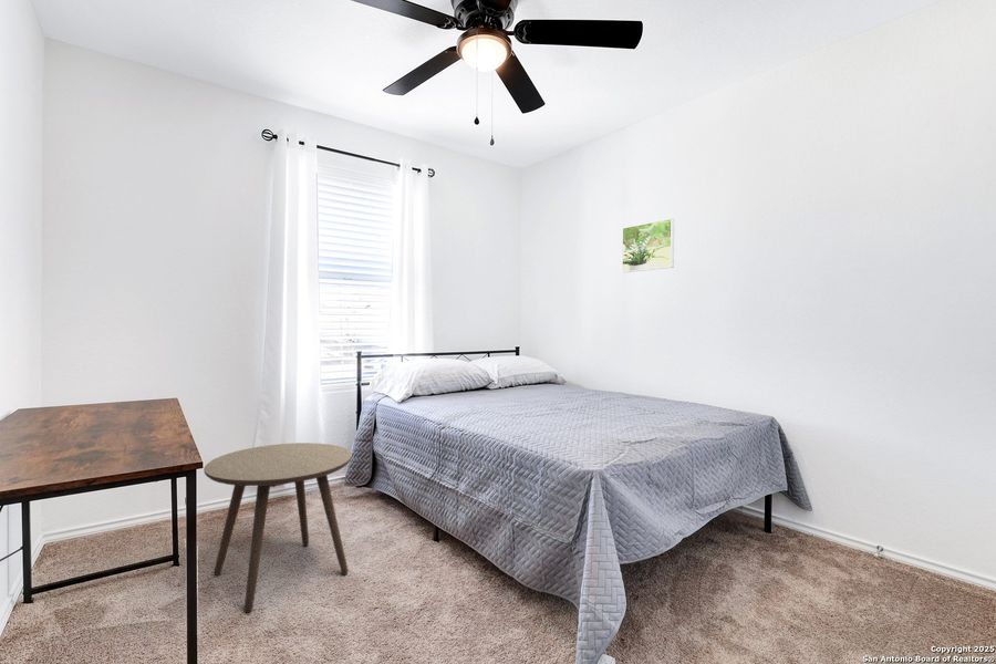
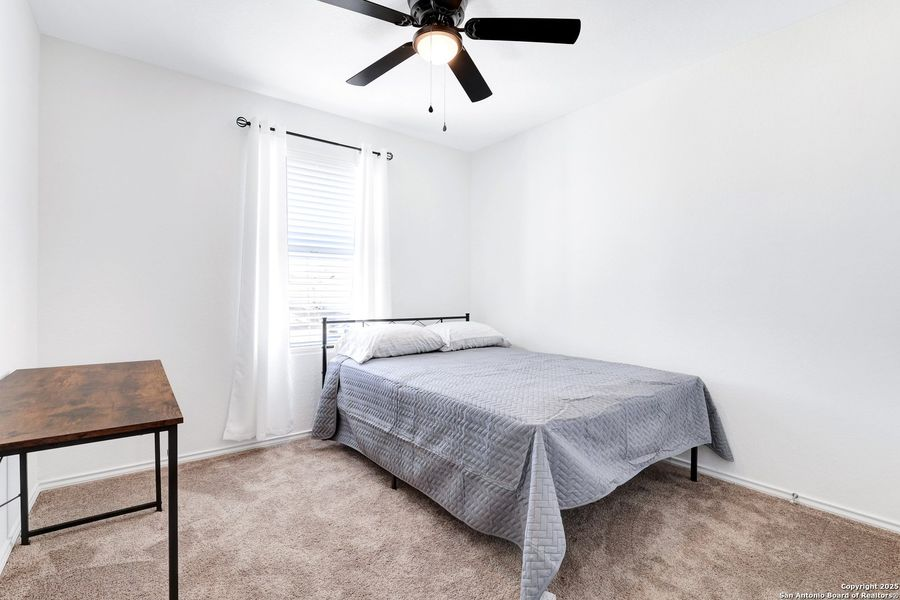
- side table (266, 512)
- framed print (646, 247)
